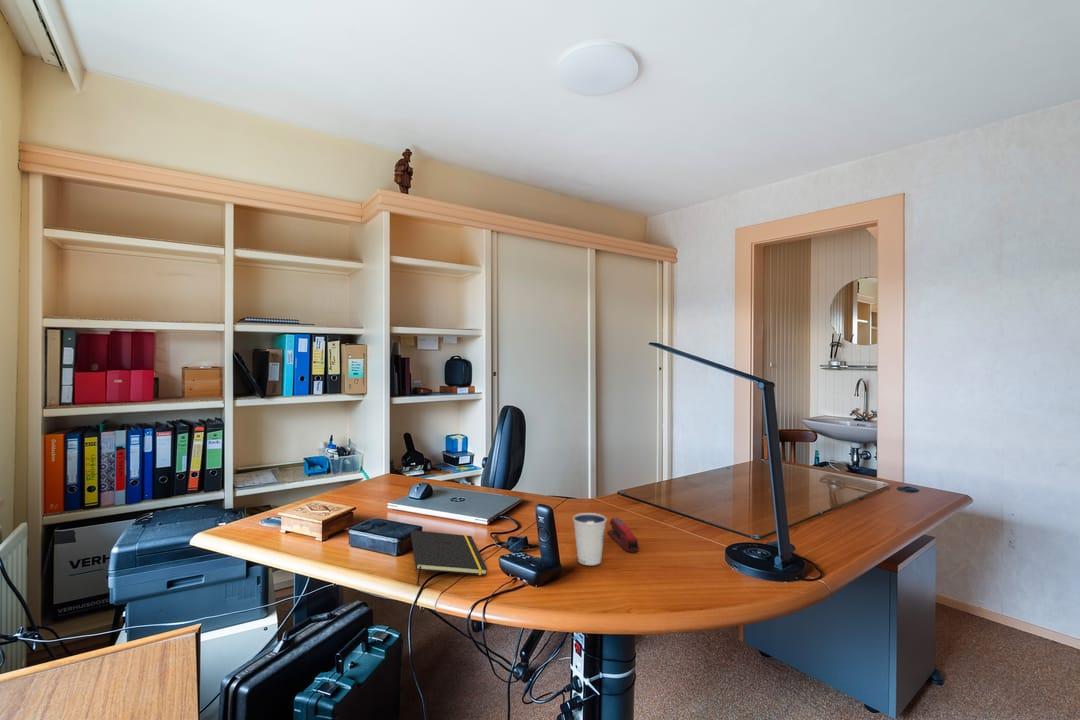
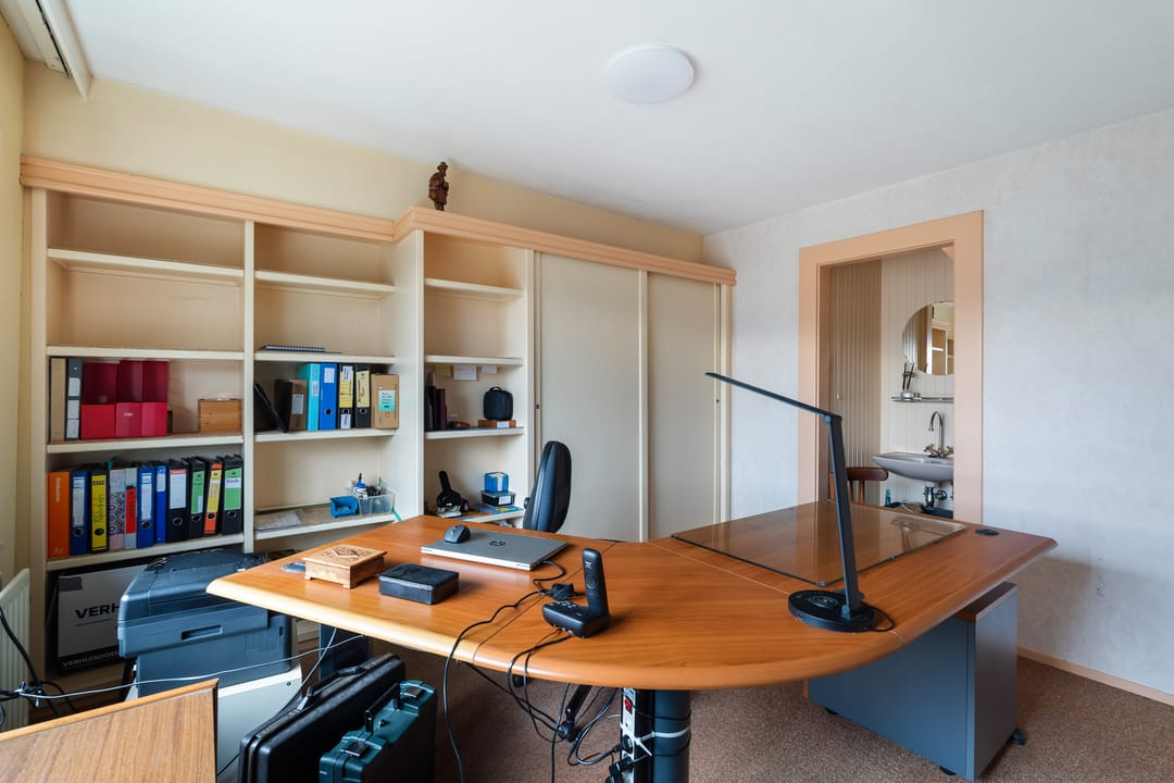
- dixie cup (589, 539)
- notepad (446, 551)
- stapler (622, 532)
